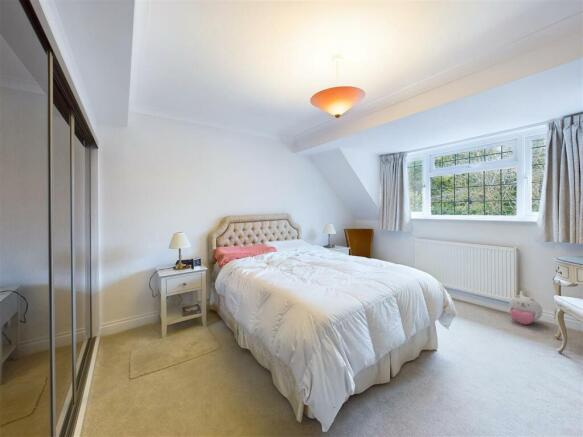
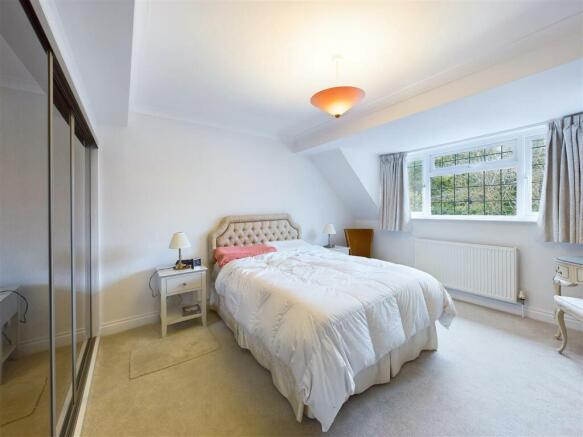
- plush toy (524, 309)
